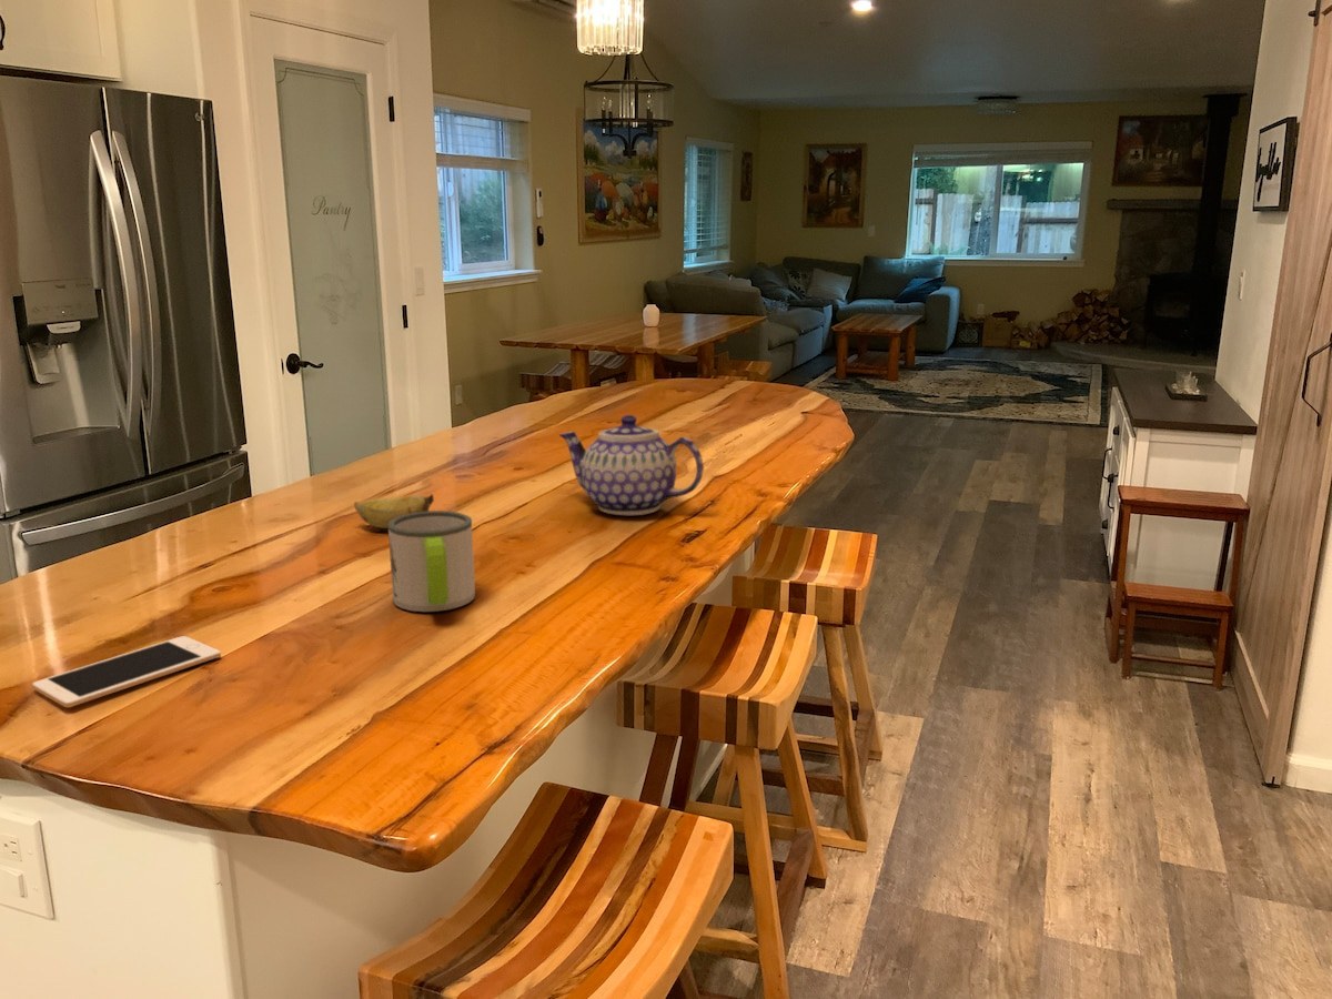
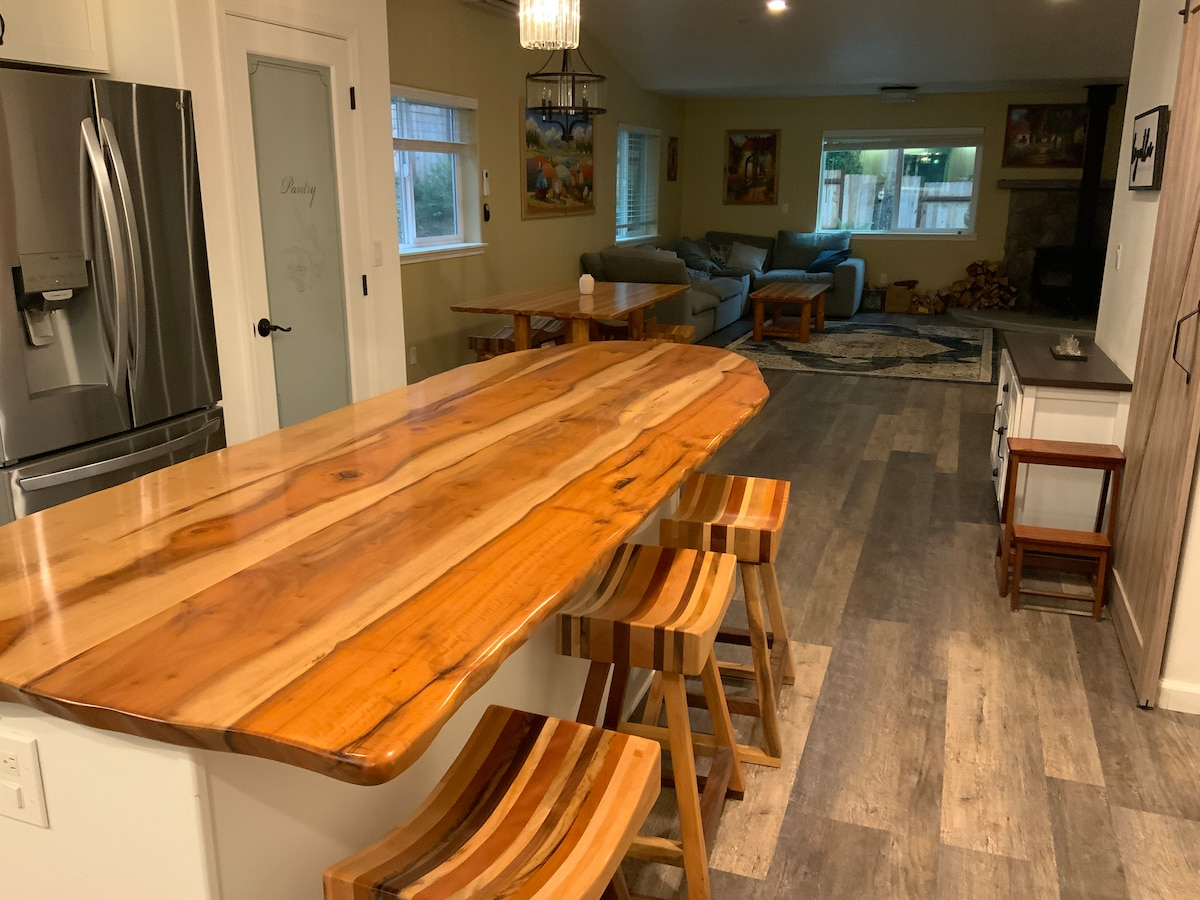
- teapot (628, 462)
- mug (433, 564)
- cell phone (130, 669)
- banana (392, 512)
